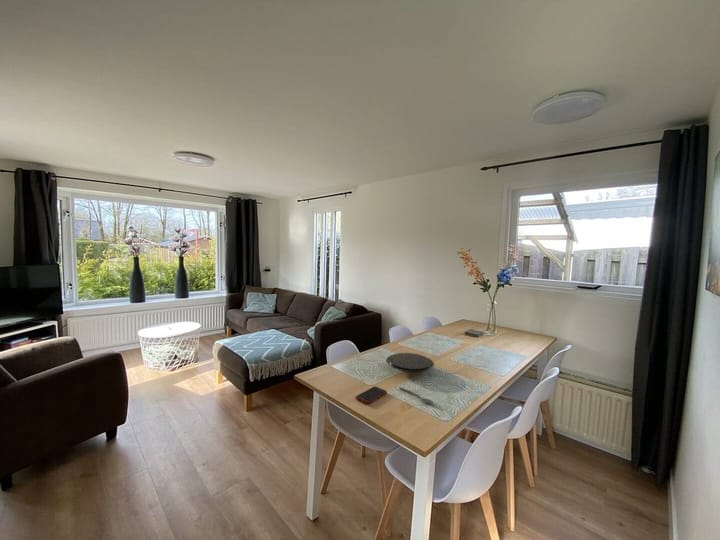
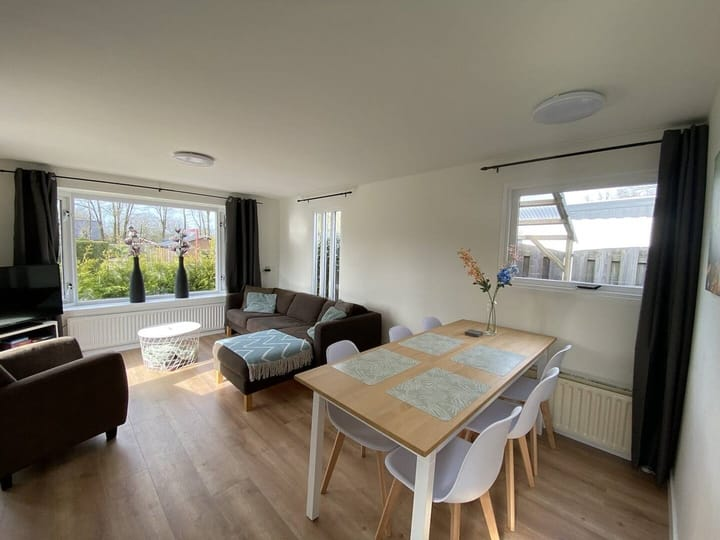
- cell phone (371, 394)
- plate (409, 364)
- spoon (415, 394)
